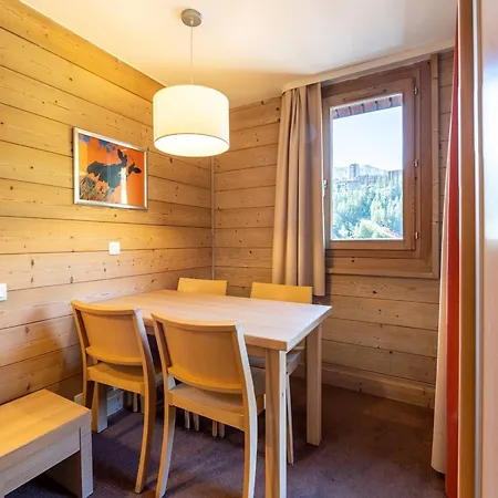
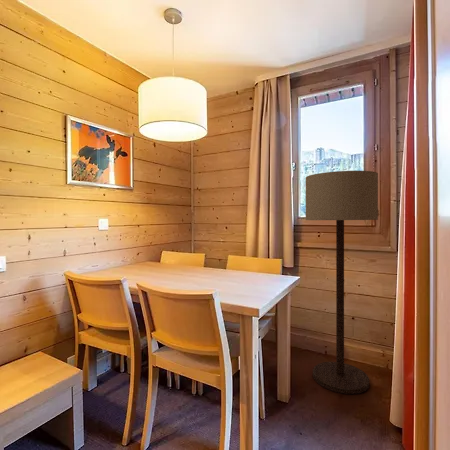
+ floor lamp (340, 277)
